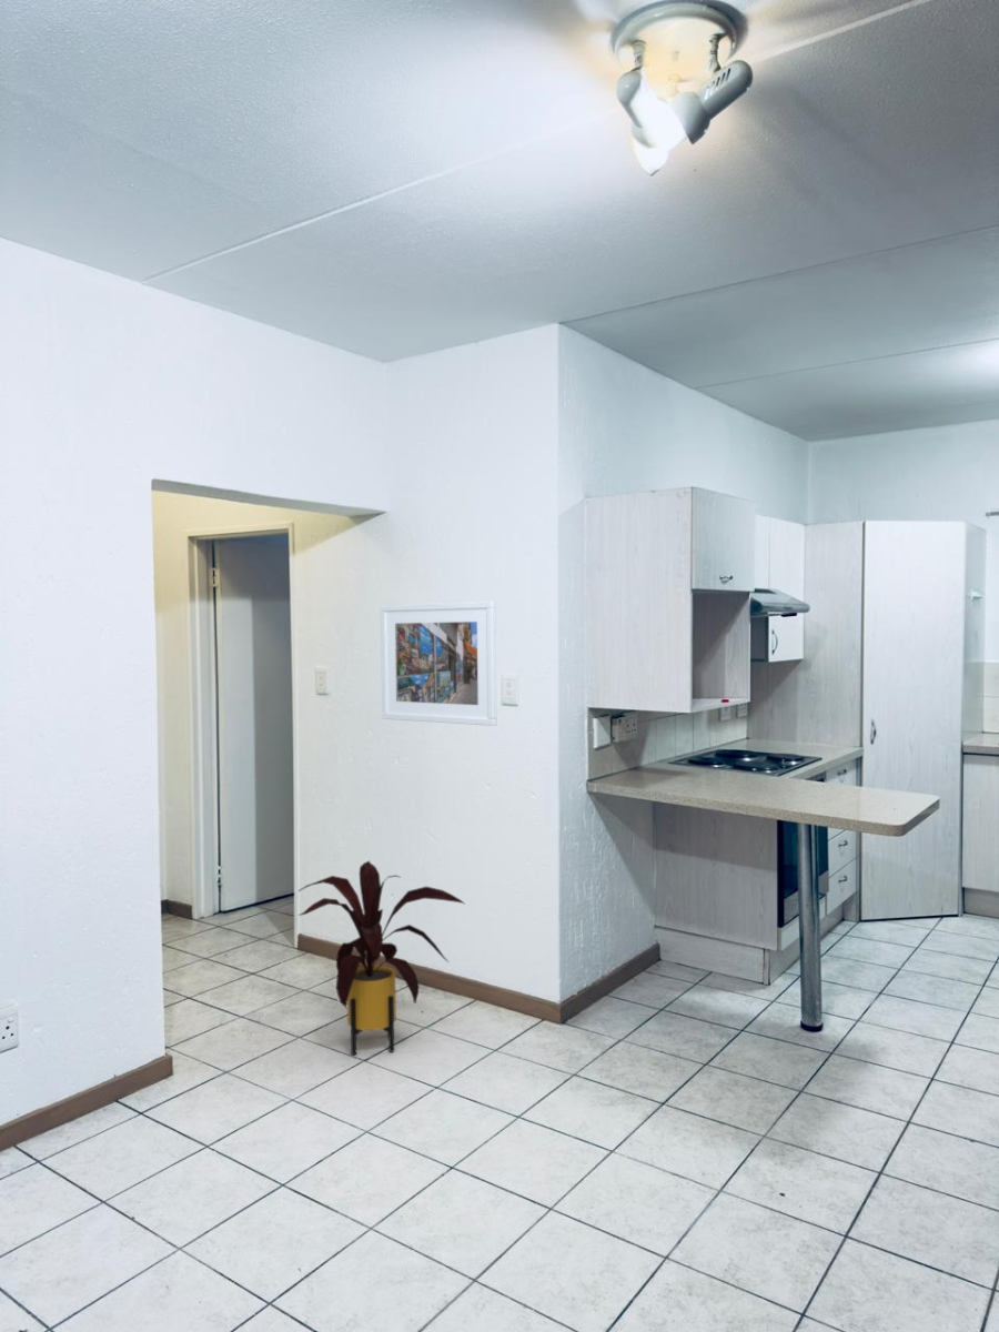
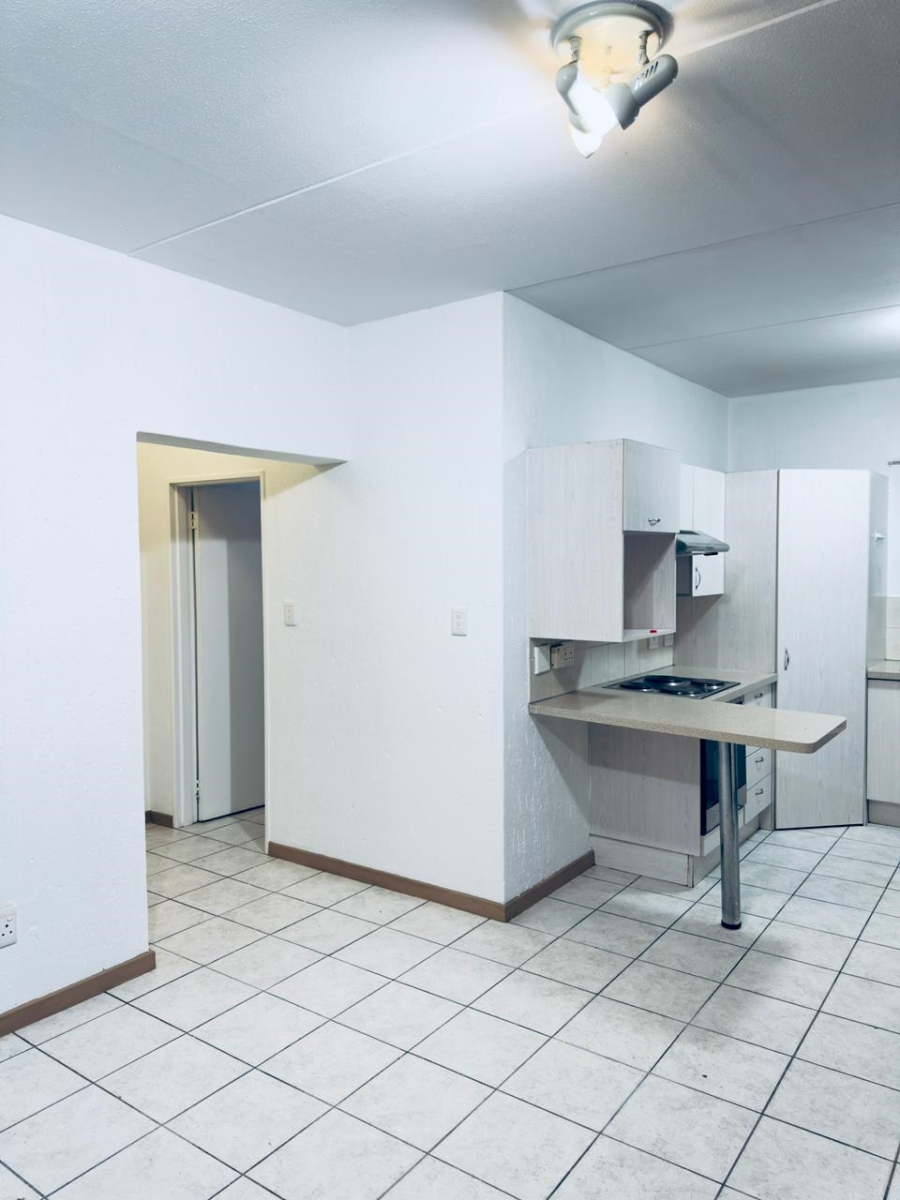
- house plant (363, 959)
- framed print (436, 663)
